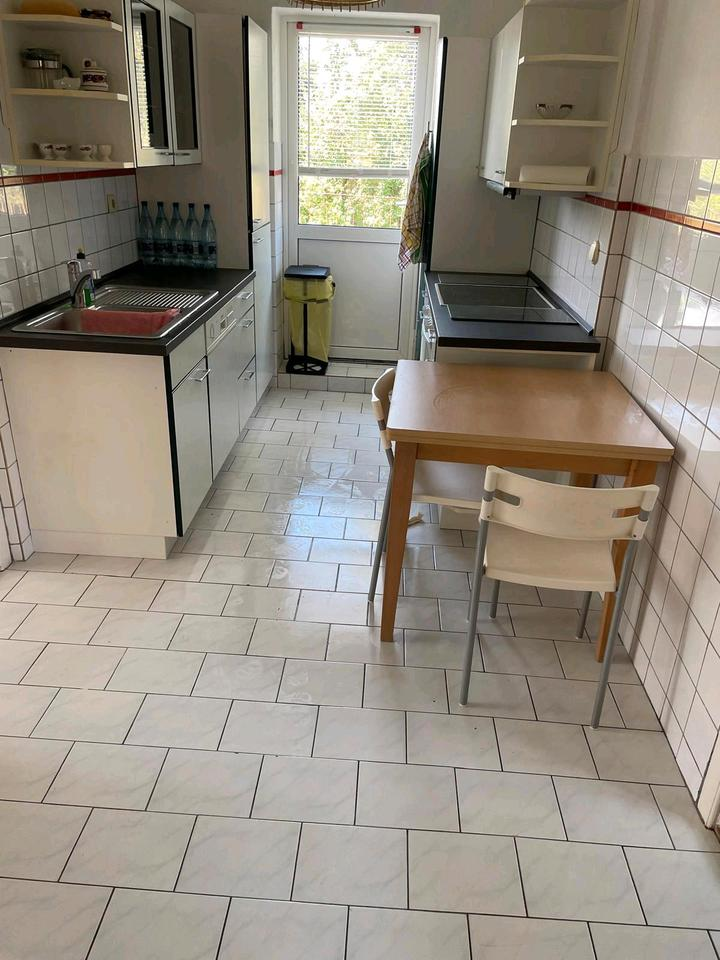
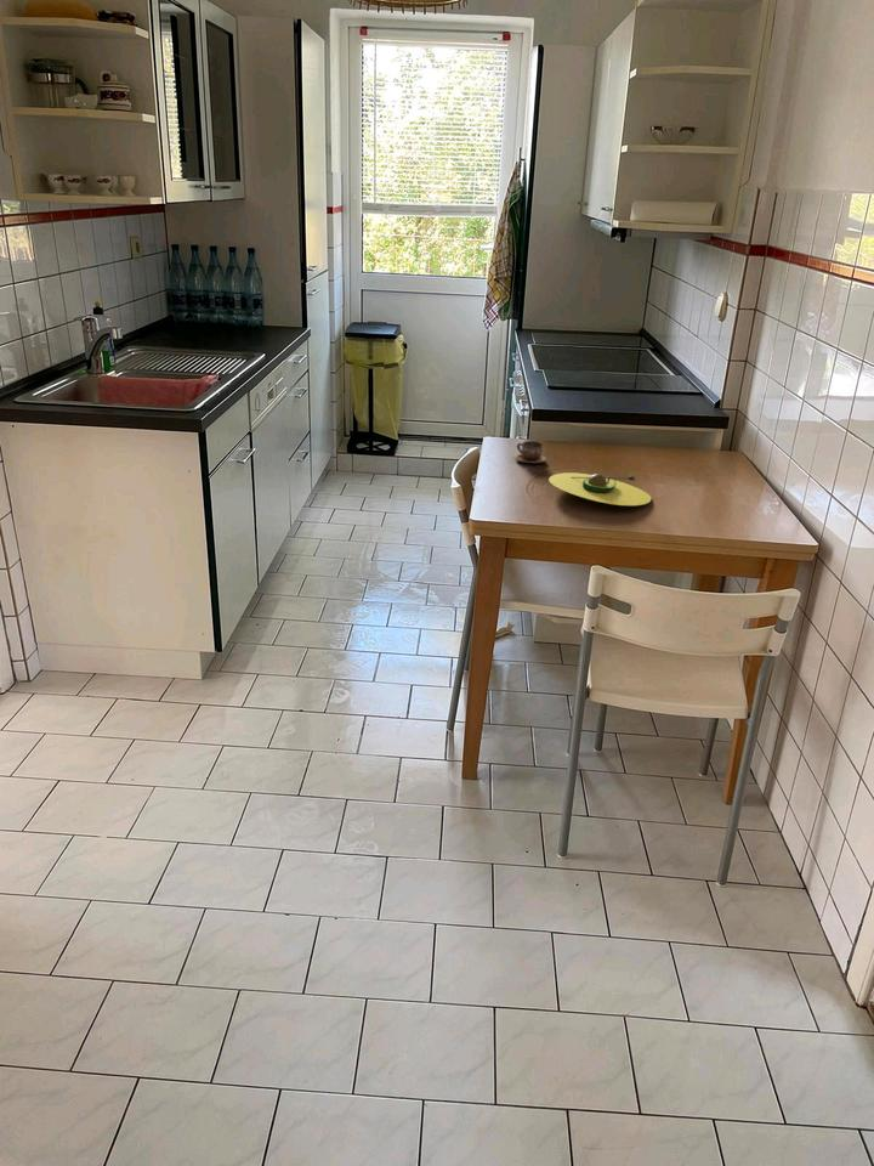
+ cup (530, 452)
+ avocado (600, 481)
